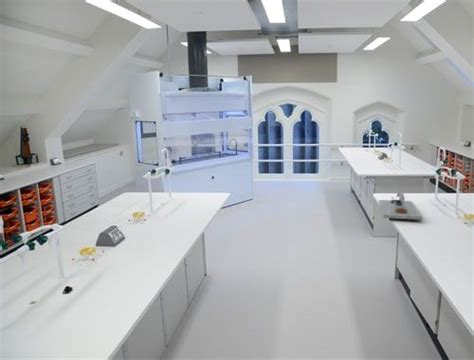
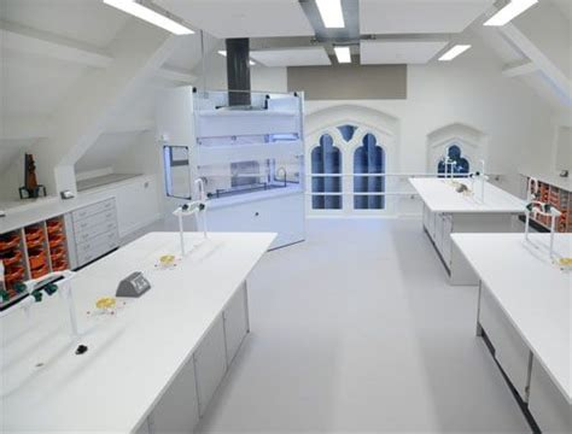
- laboratory equipment (398, 200)
